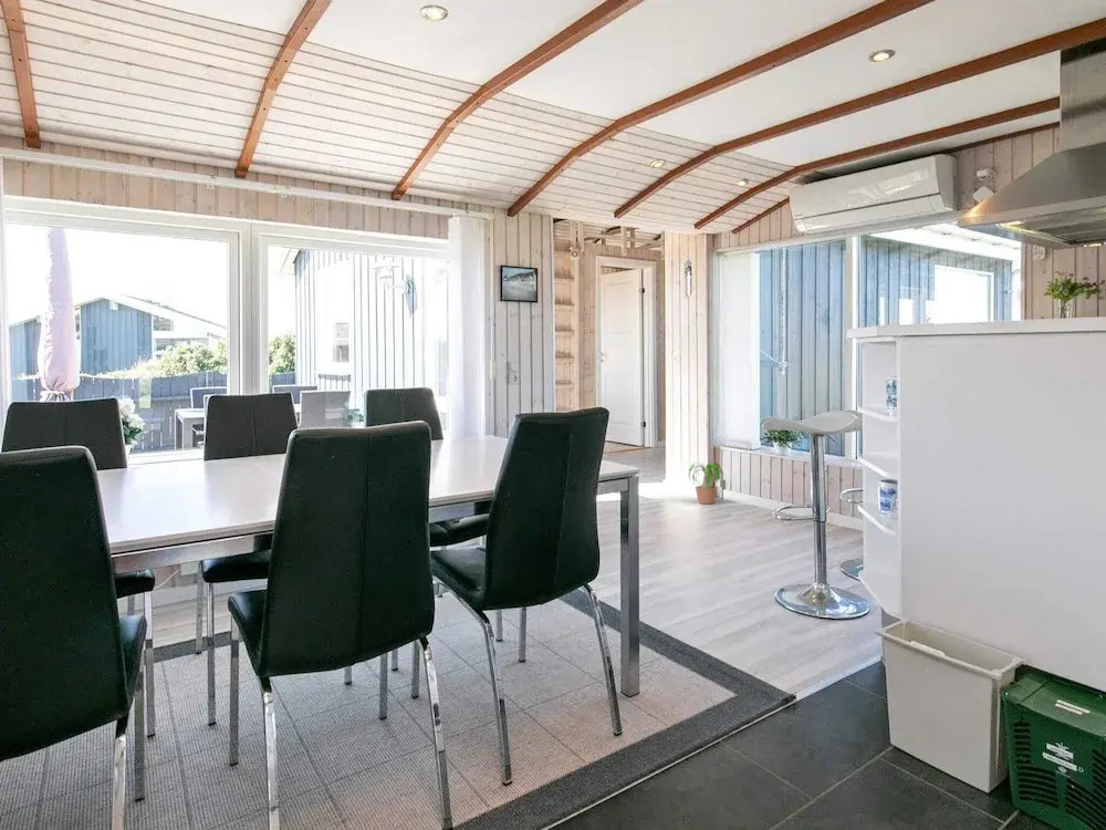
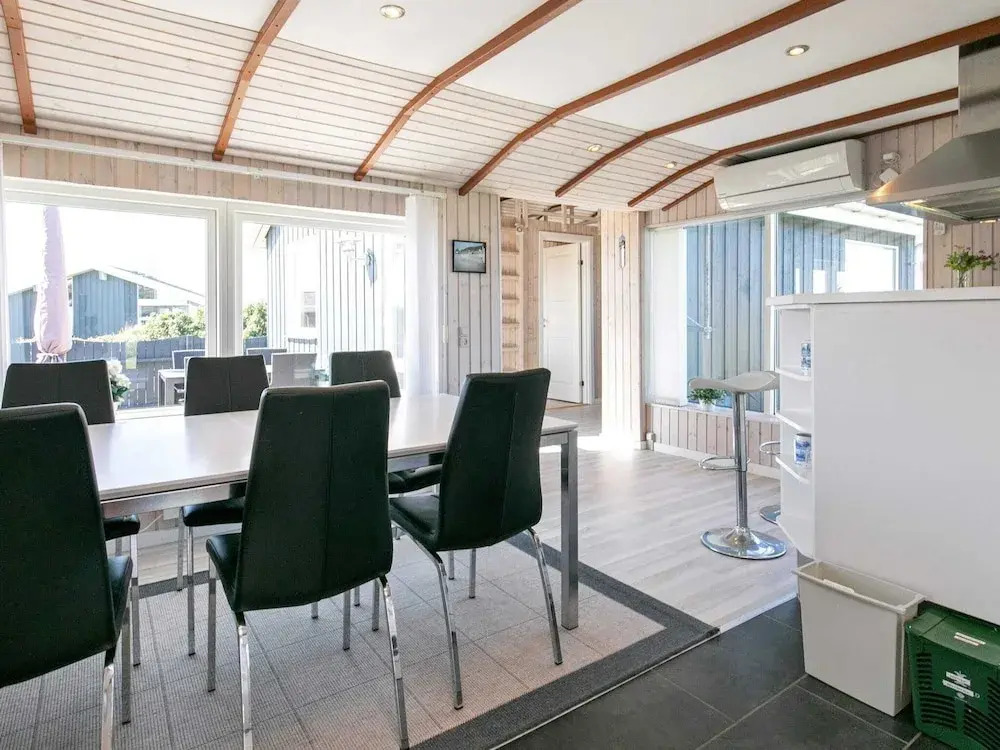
- potted plant (710, 483)
